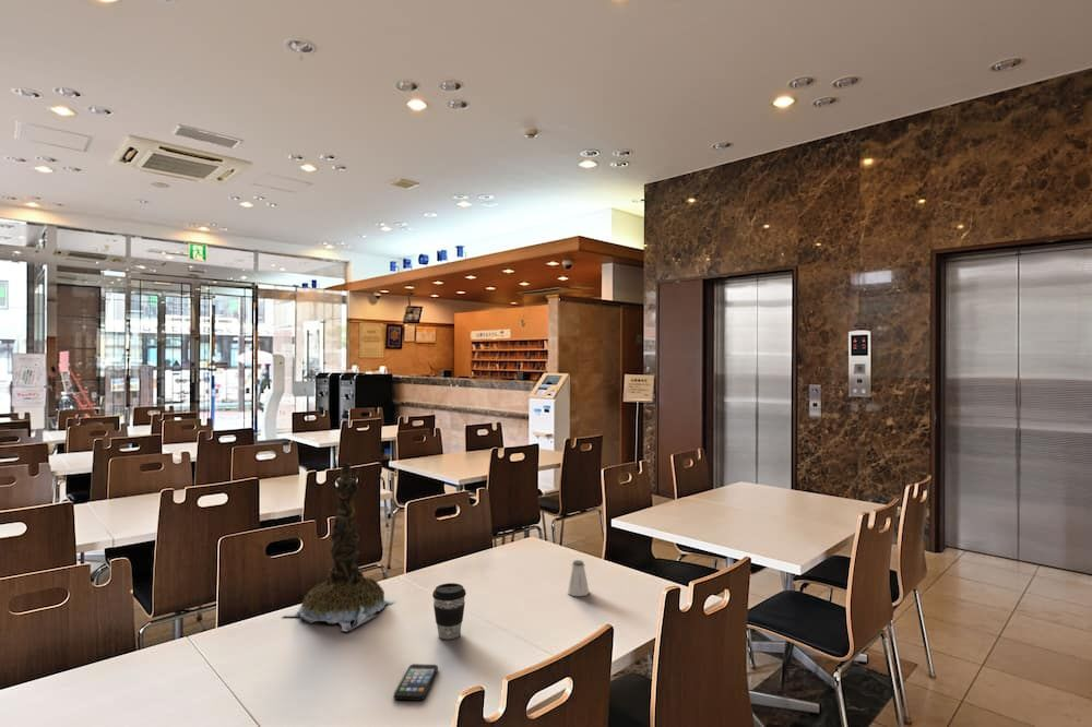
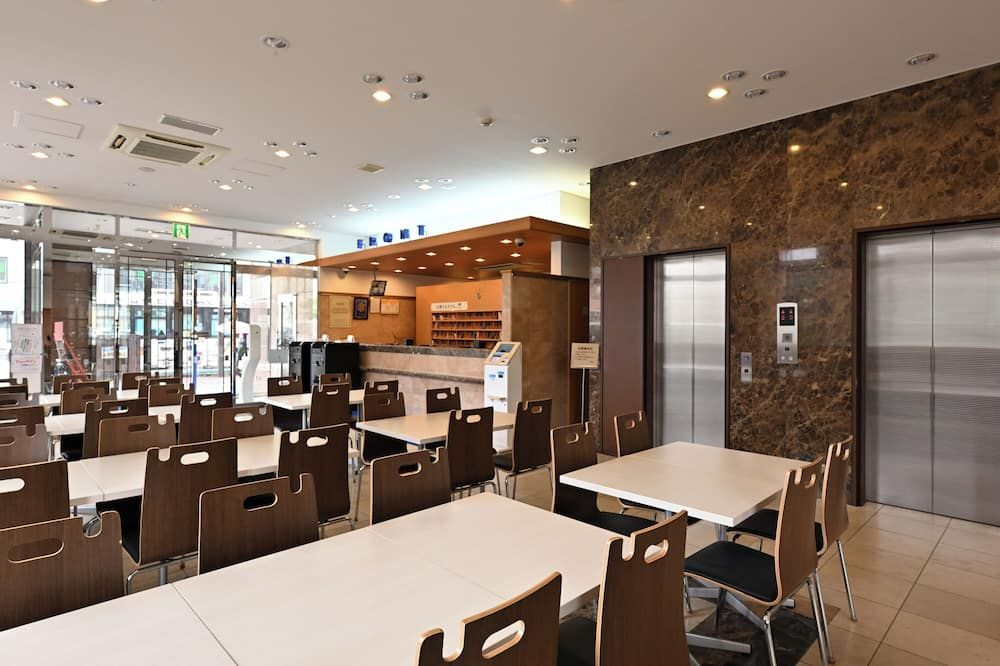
- plant (343, 534)
- saltshaker (578, 576)
- smartphone (416, 681)
- coffee cup (449, 610)
